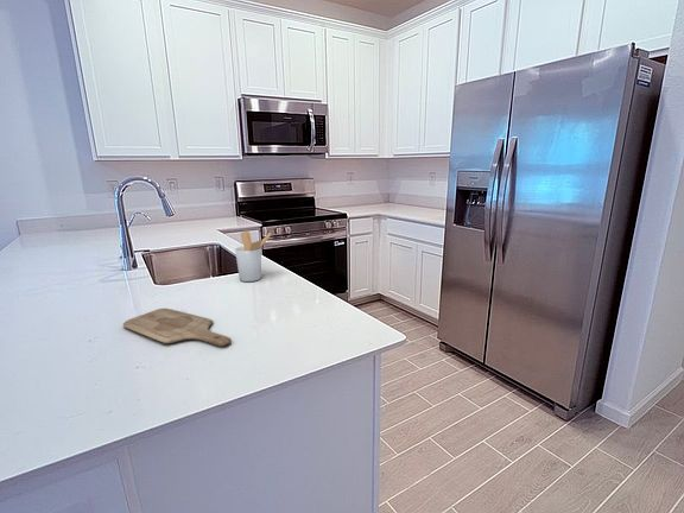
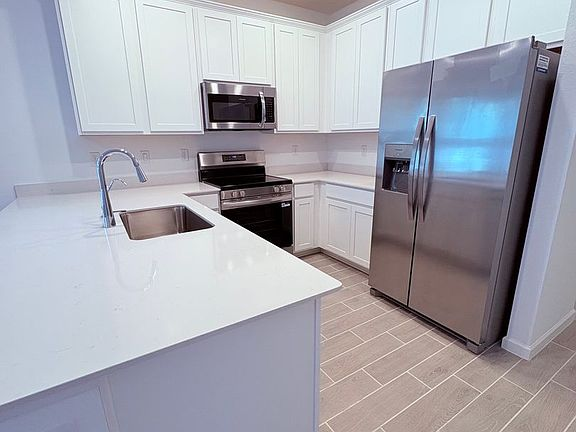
- cutting board (182, 328)
- utensil holder (255, 255)
